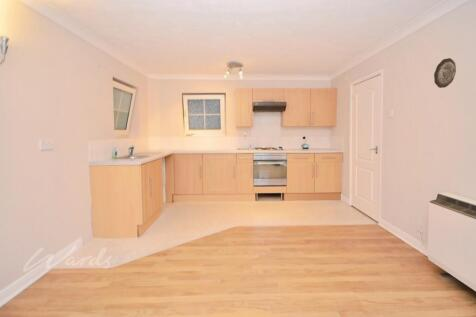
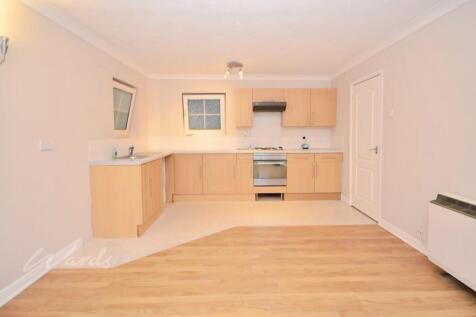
- decorative plate (445, 73)
